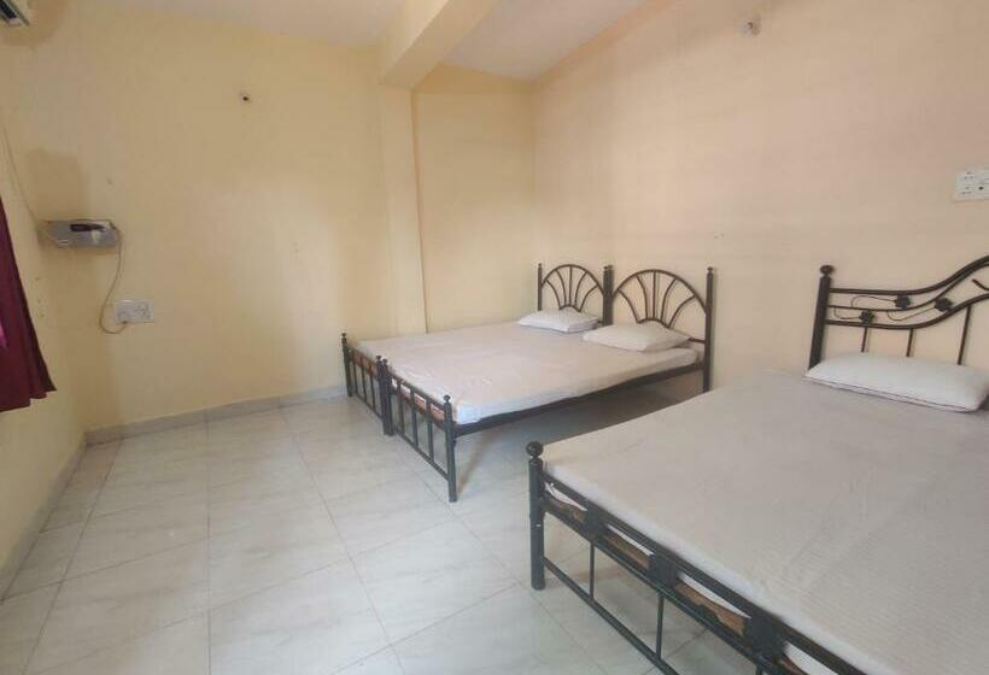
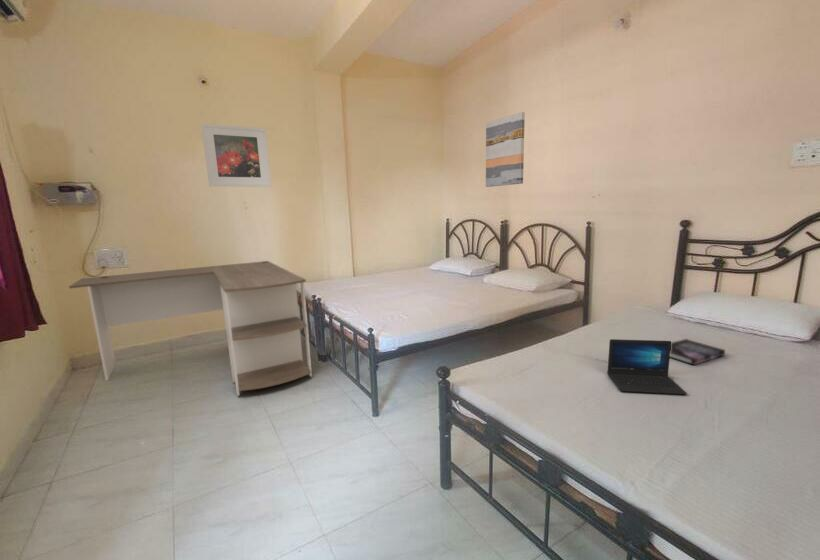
+ wall art (503, 152)
+ laptop (646, 365)
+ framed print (237, 156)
+ desk (189, 314)
+ book (689, 351)
